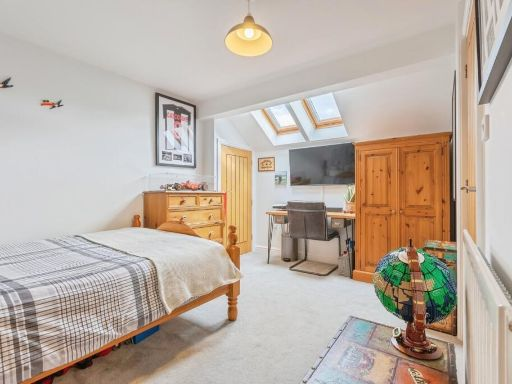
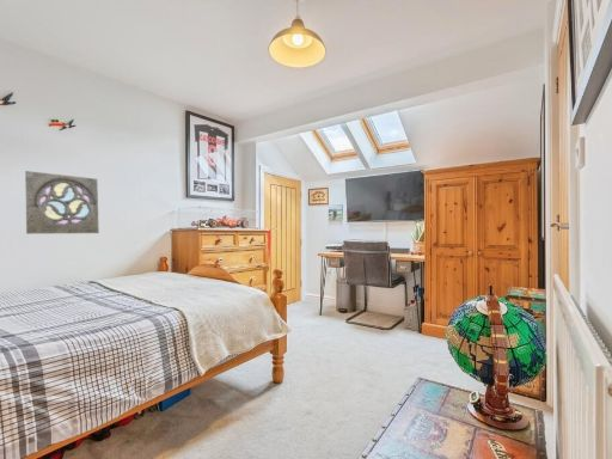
+ wall ornament (63, 203)
